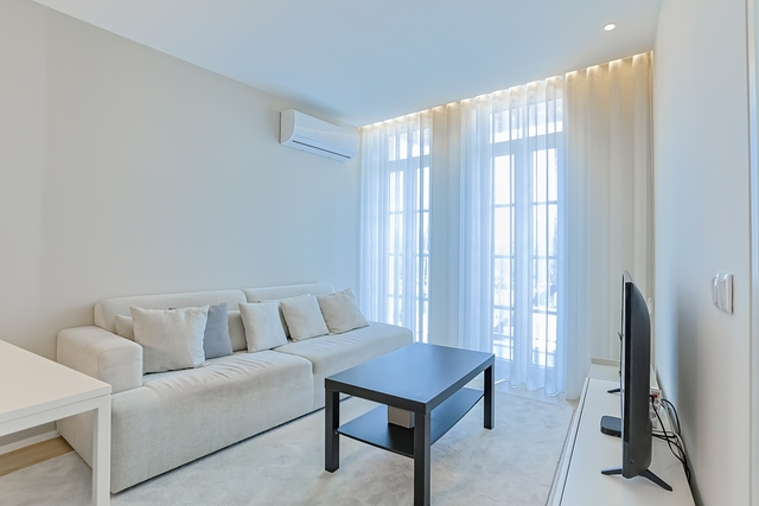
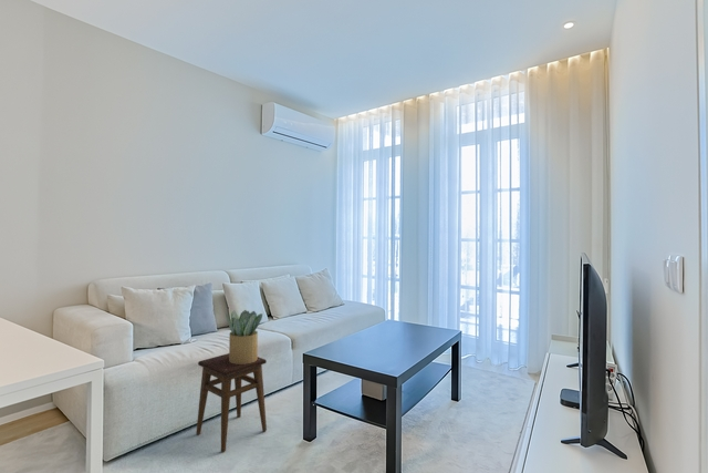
+ stool (231, 395)
+ potted plant (242, 335)
